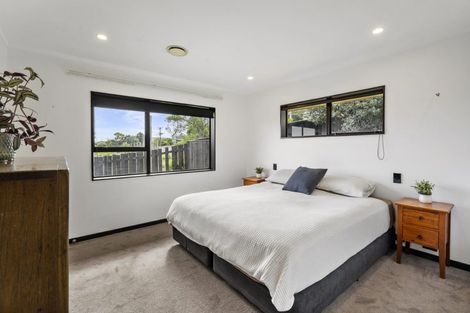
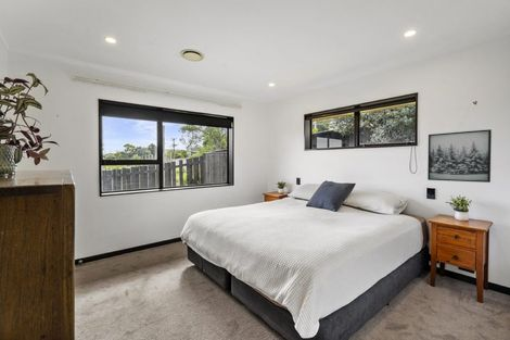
+ wall art (457, 156)
